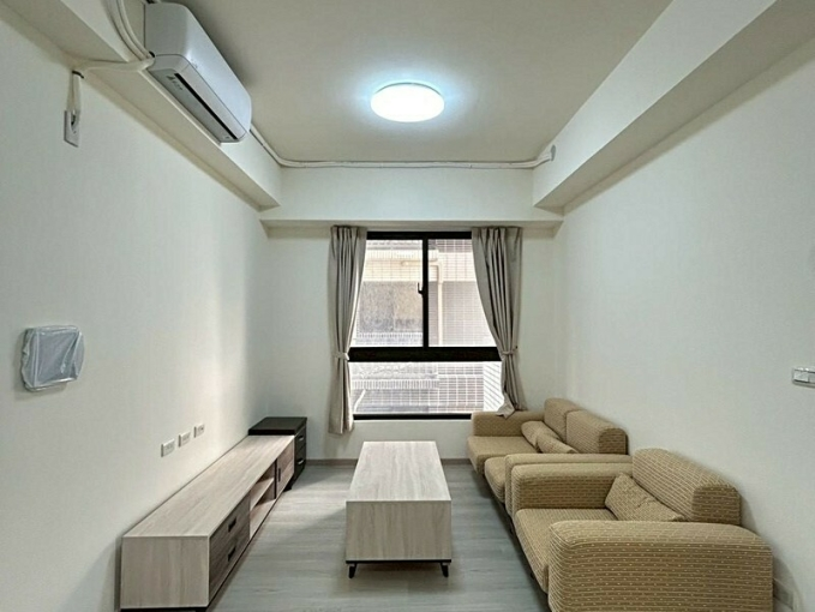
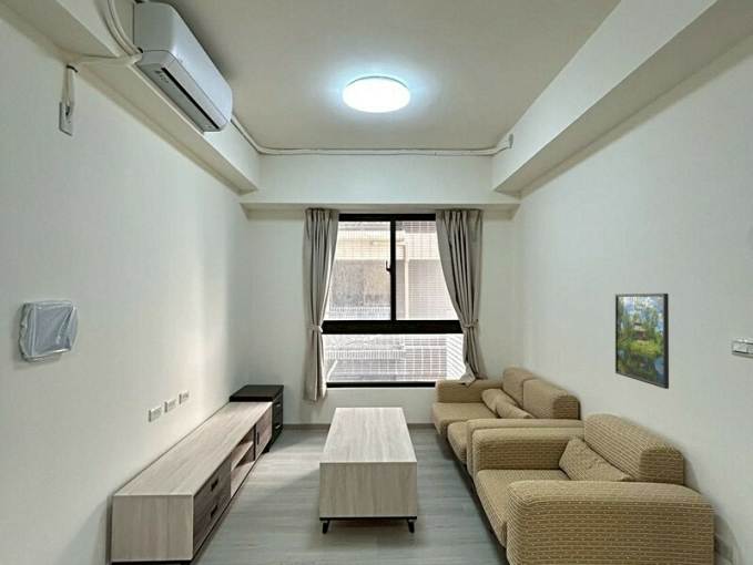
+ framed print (639, 337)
